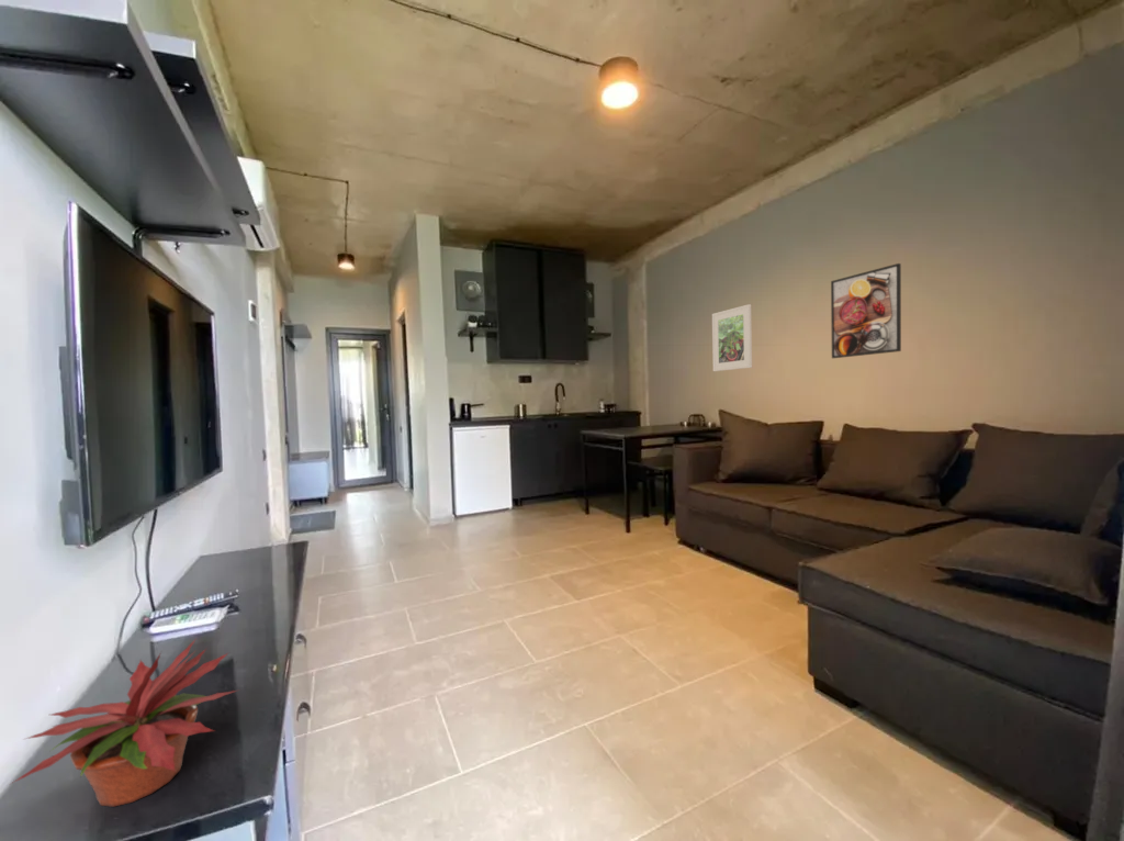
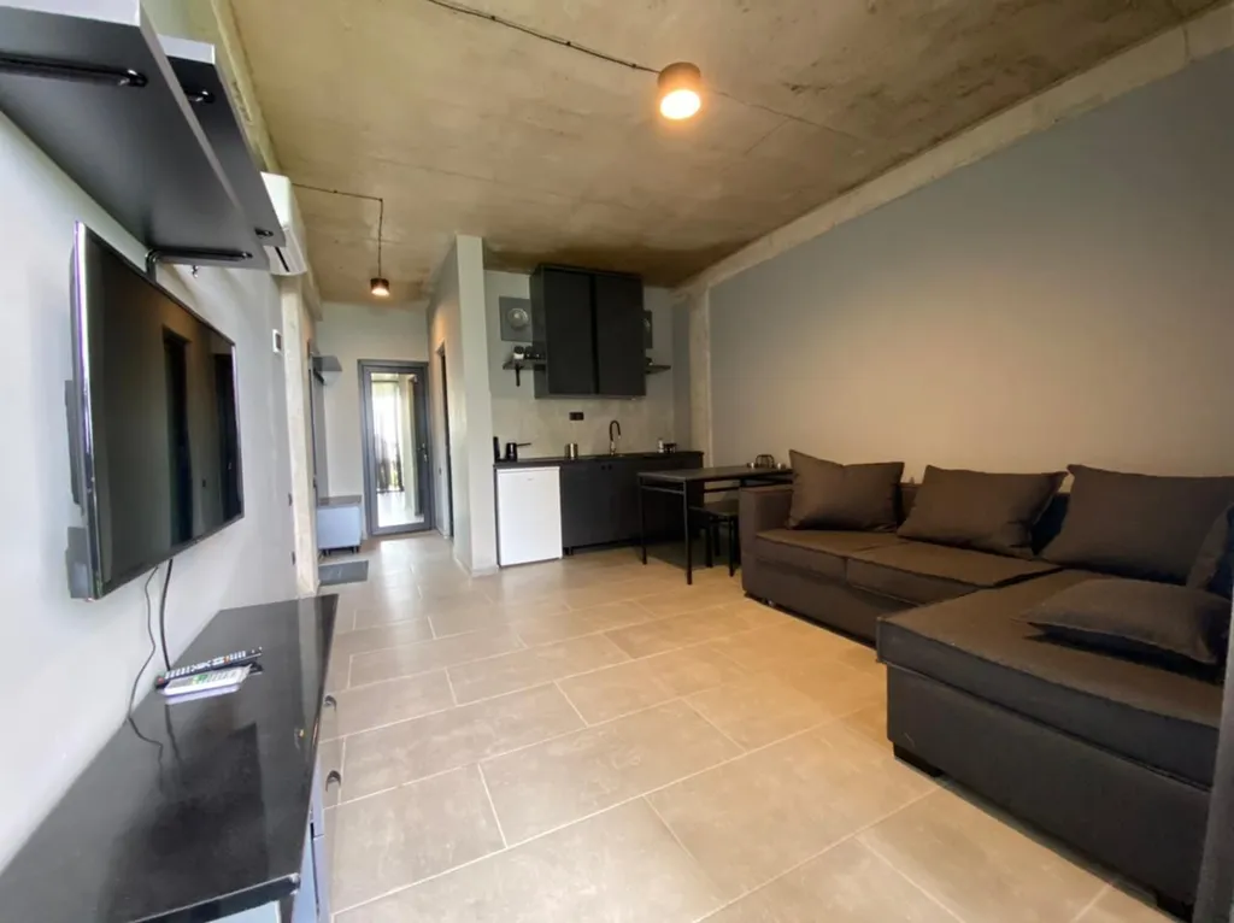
- potted plant (139, 713)
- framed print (864, 314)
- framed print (731, 339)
